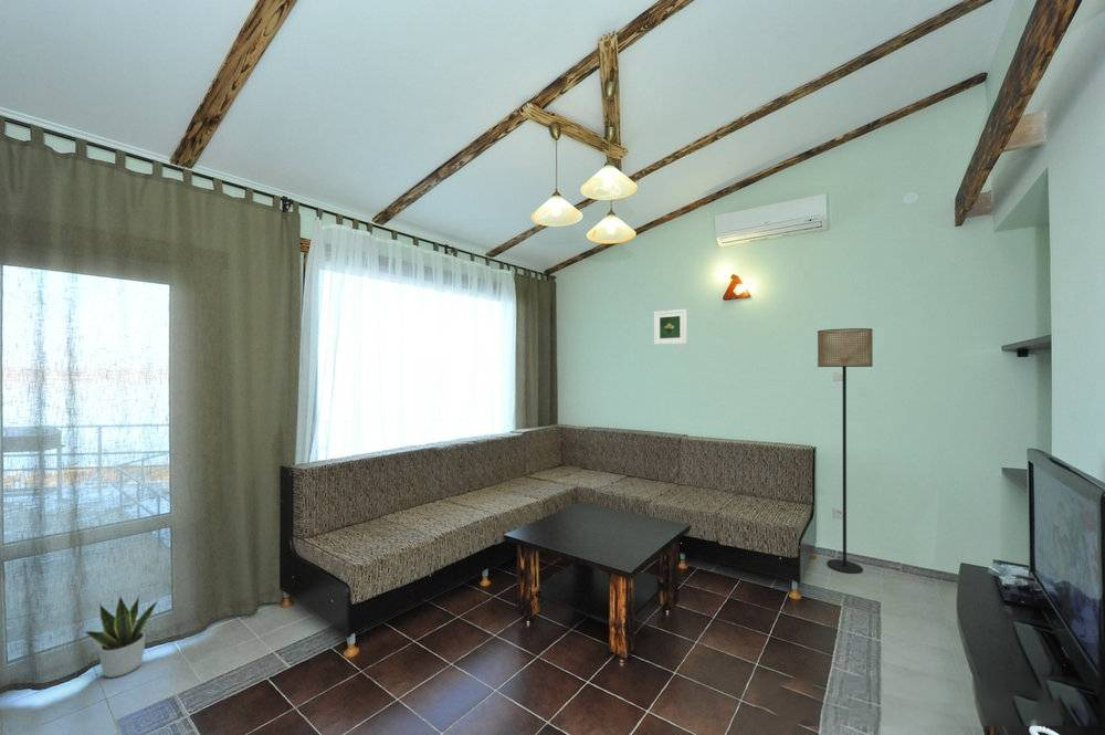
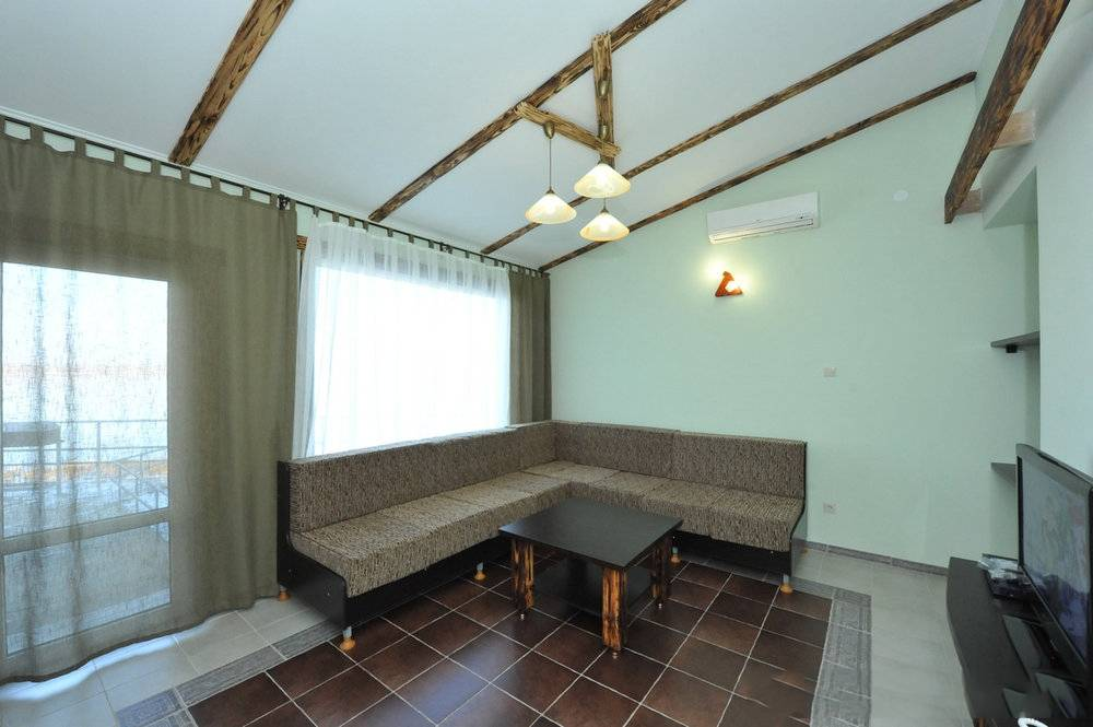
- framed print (670, 327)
- potted plant (124, 630)
- floor lamp (844, 449)
